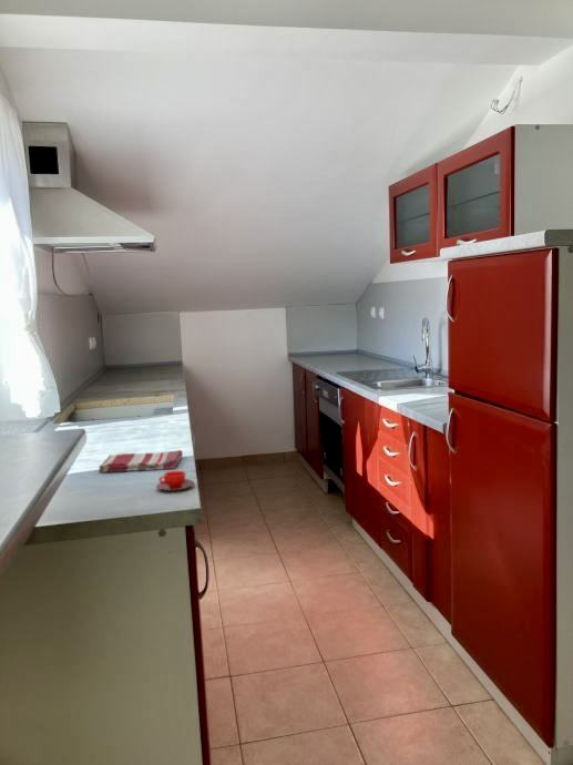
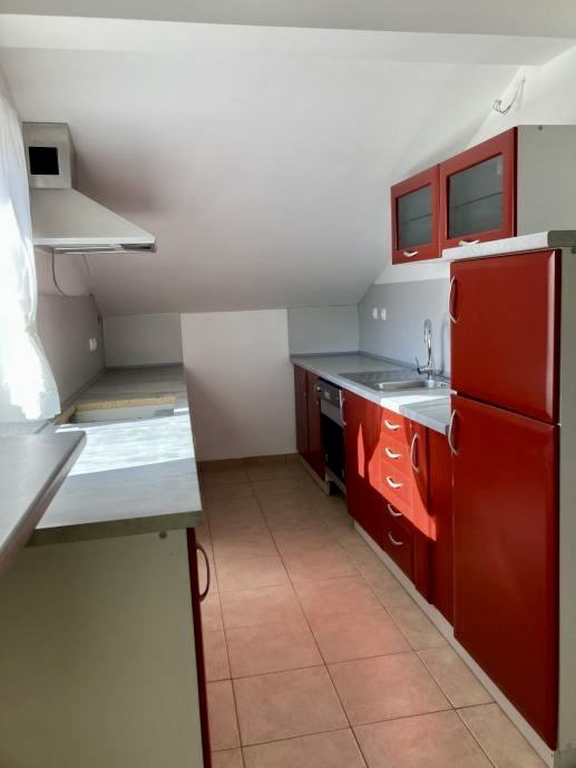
- dish towel (142, 459)
- teacup (175, 480)
